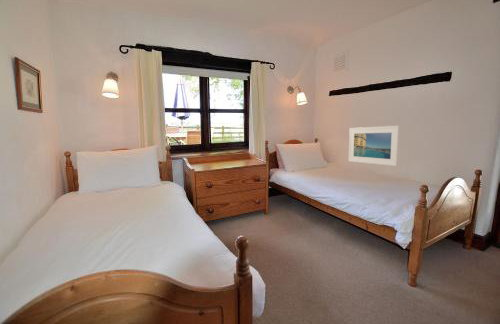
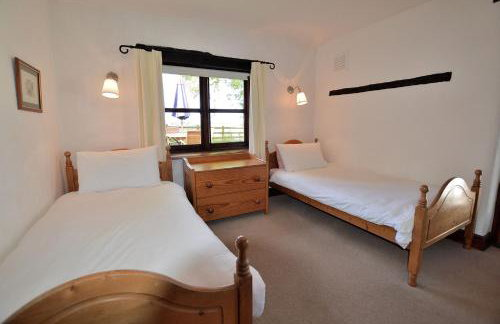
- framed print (371, 145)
